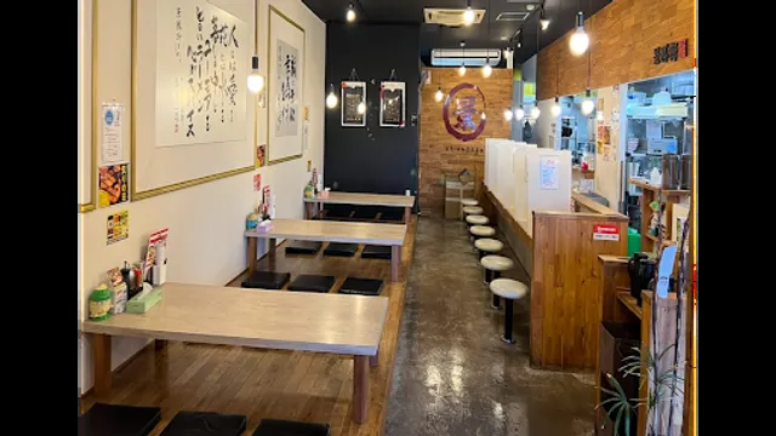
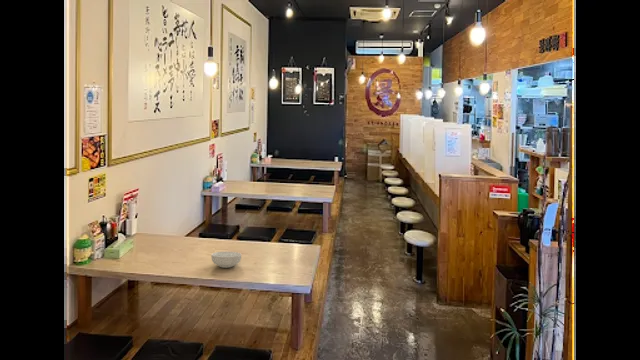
+ cereal bowl (226, 260)
